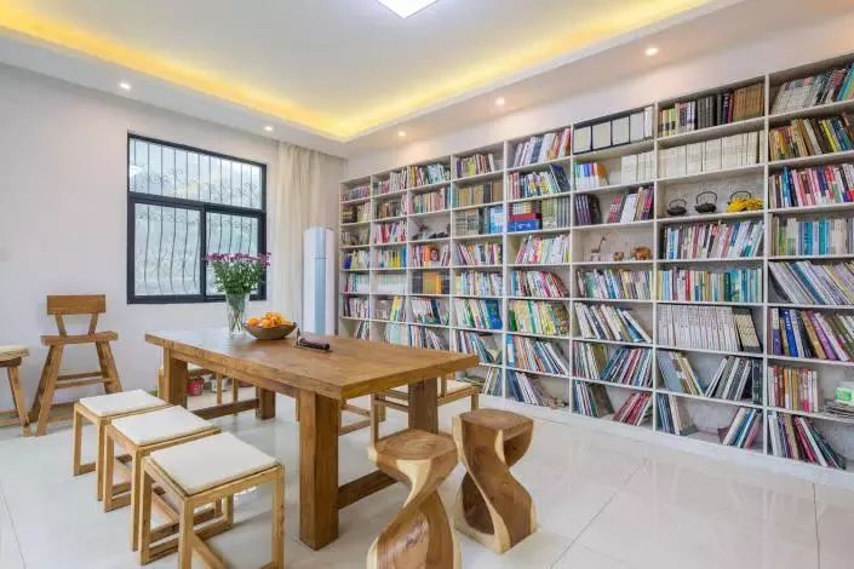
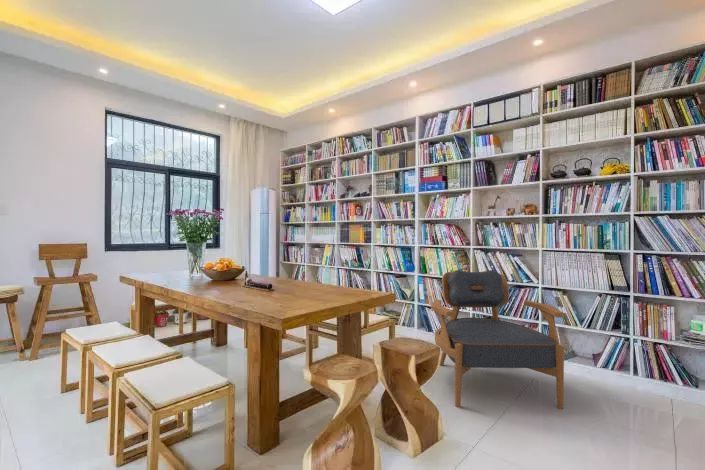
+ armchair (488, 328)
